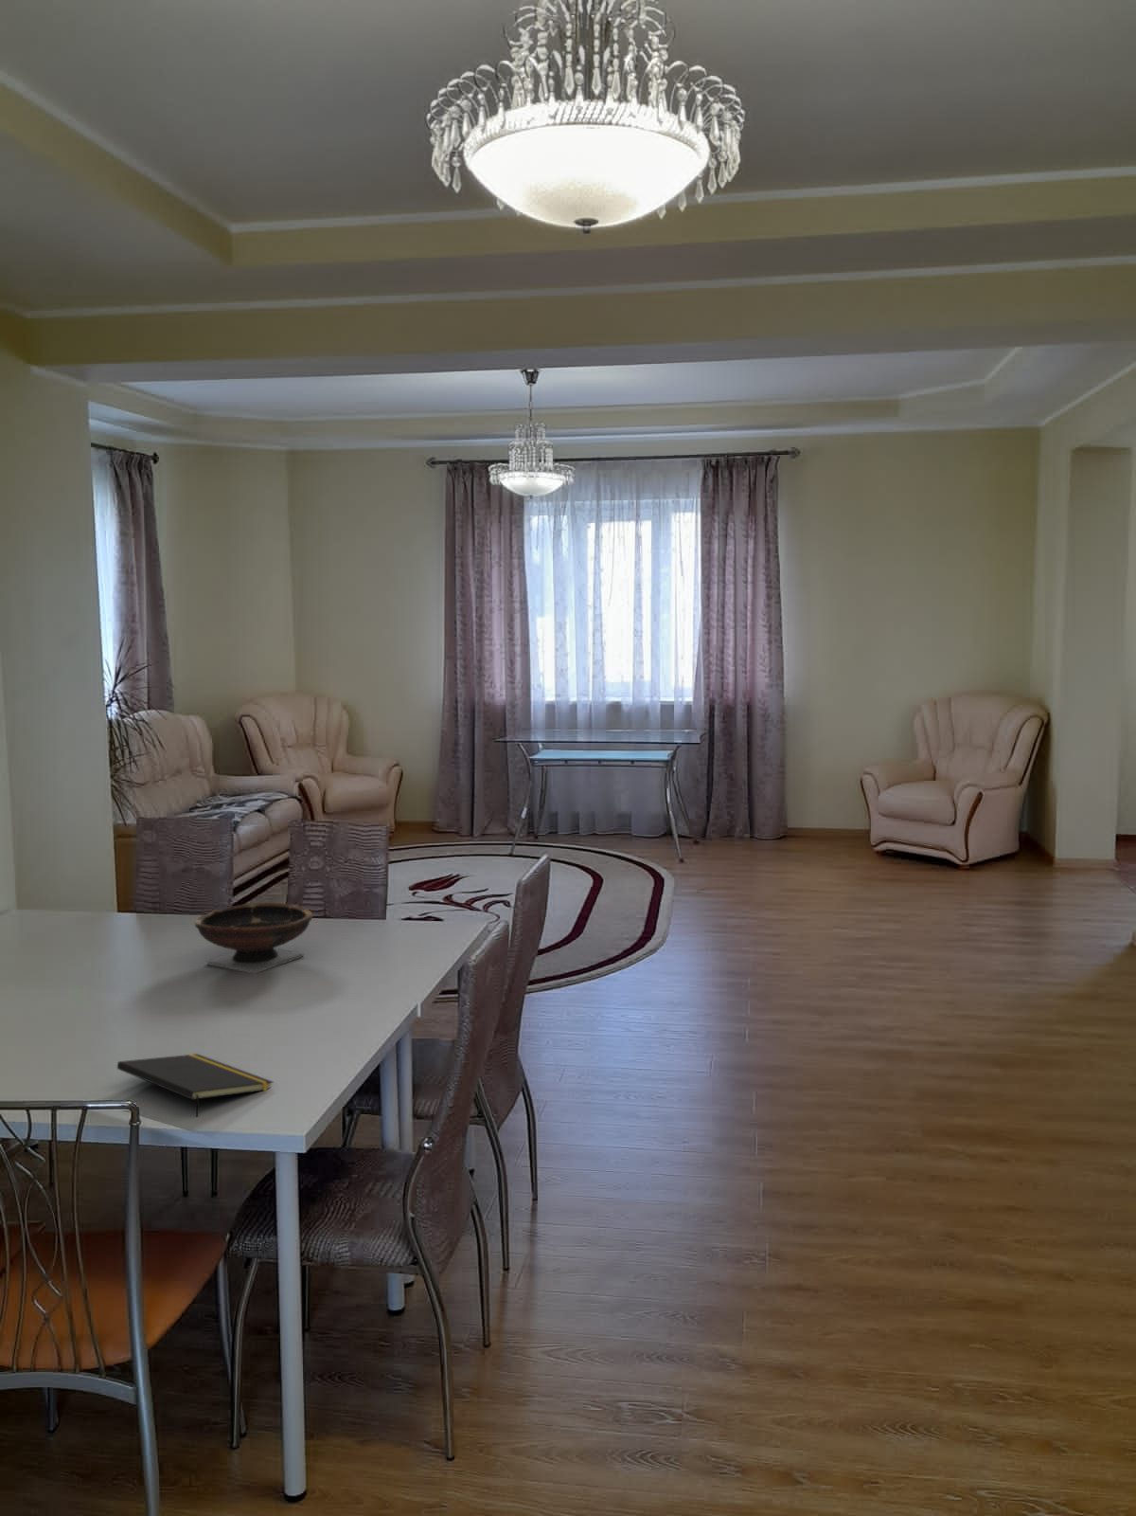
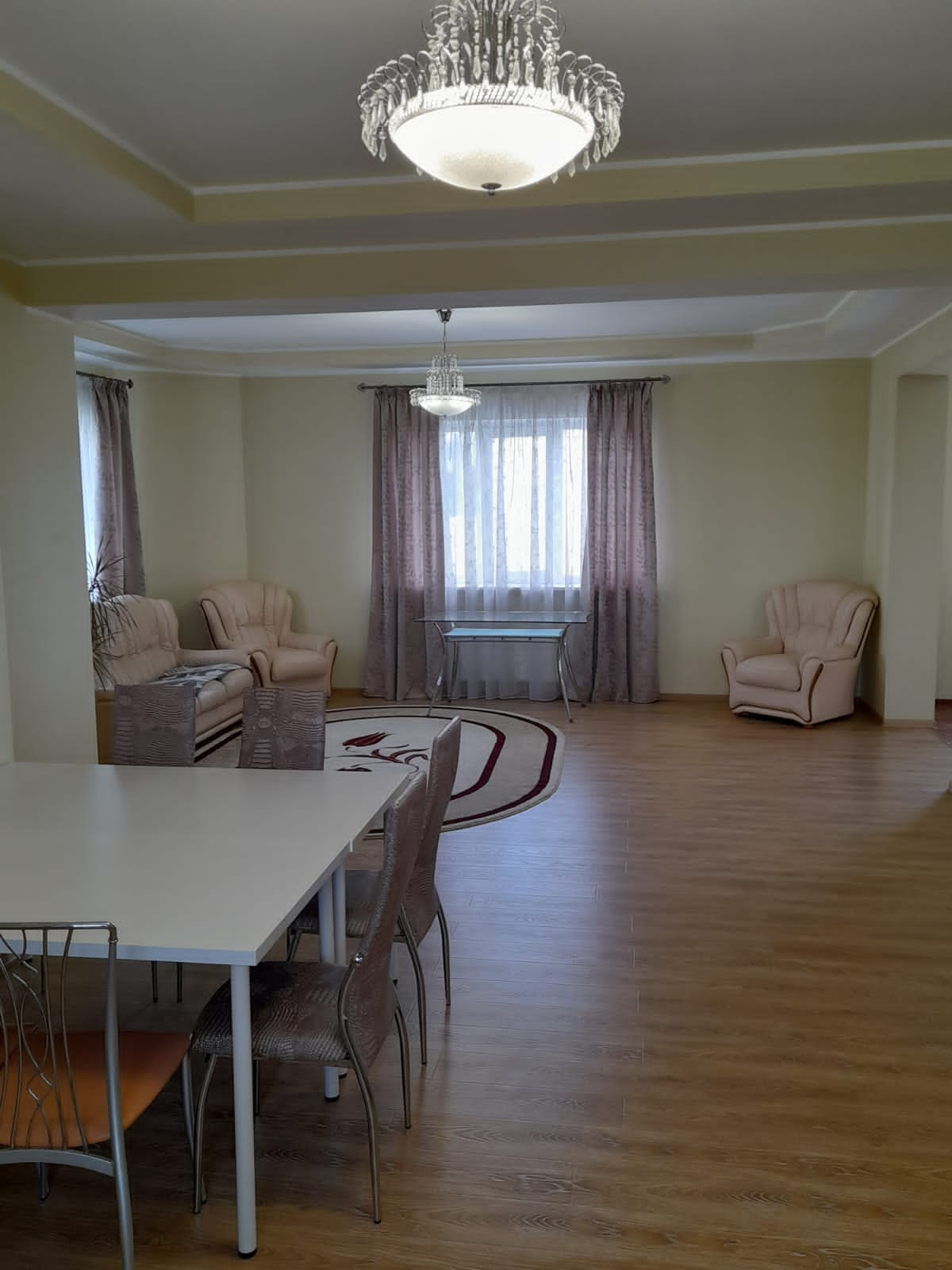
- notepad (195, 1076)
- bowl (254, 937)
